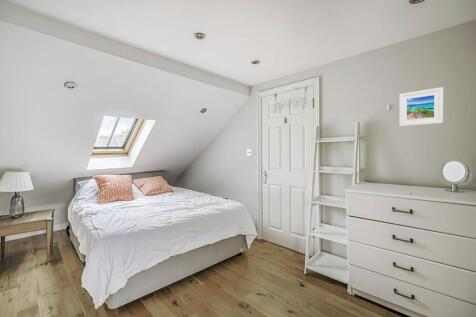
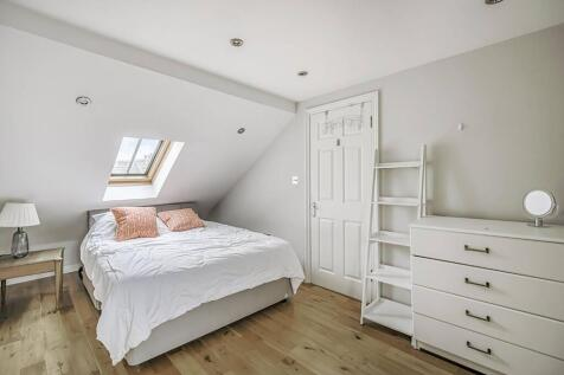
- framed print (420, 107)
